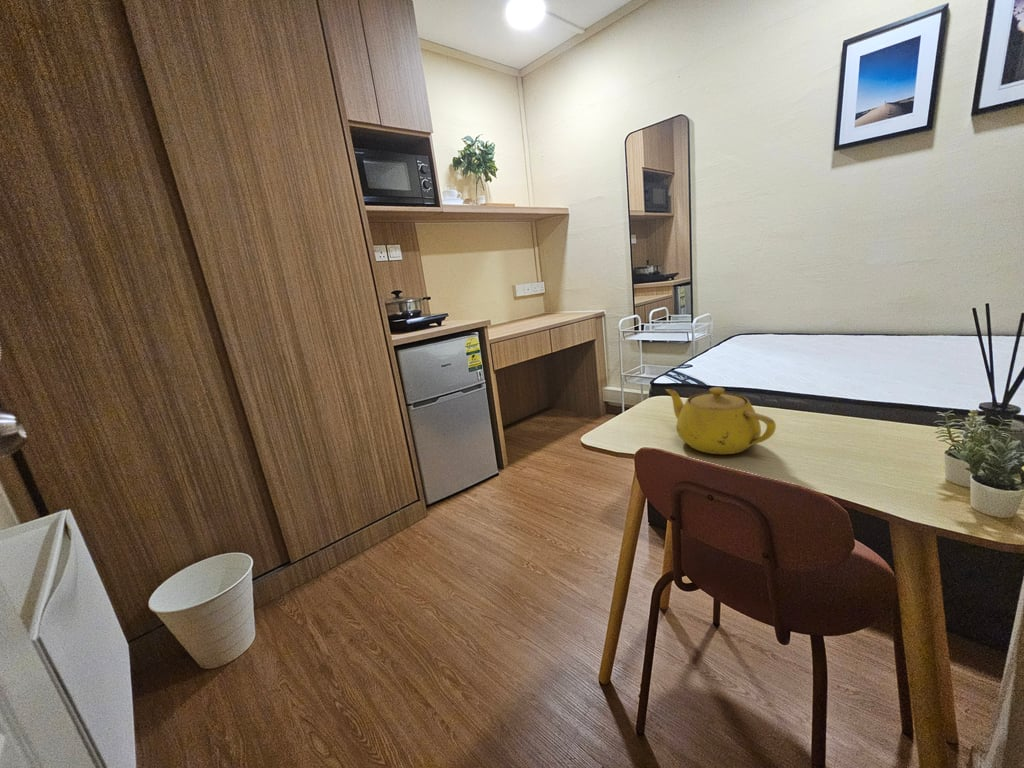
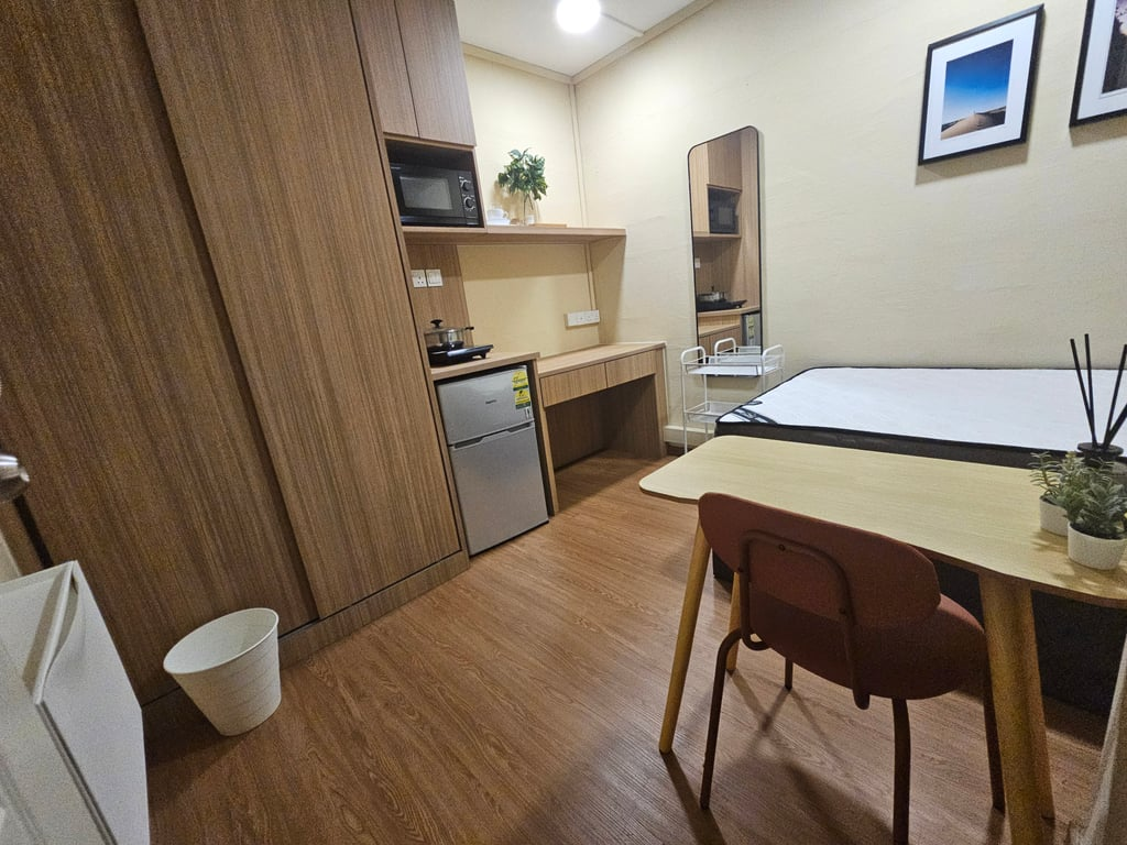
- teapot (713, 415)
